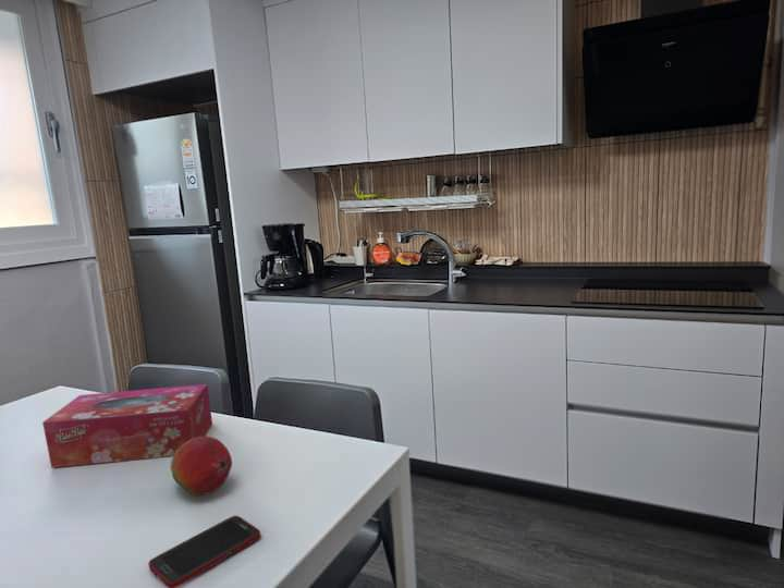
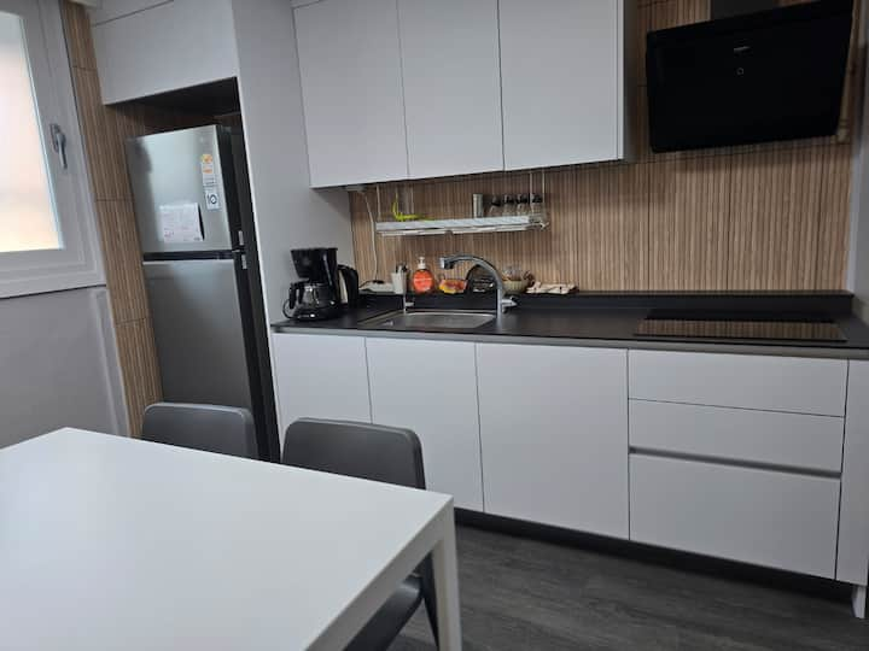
- tissue box (134, 422)
- cell phone (206, 549)
- fruit (199, 464)
